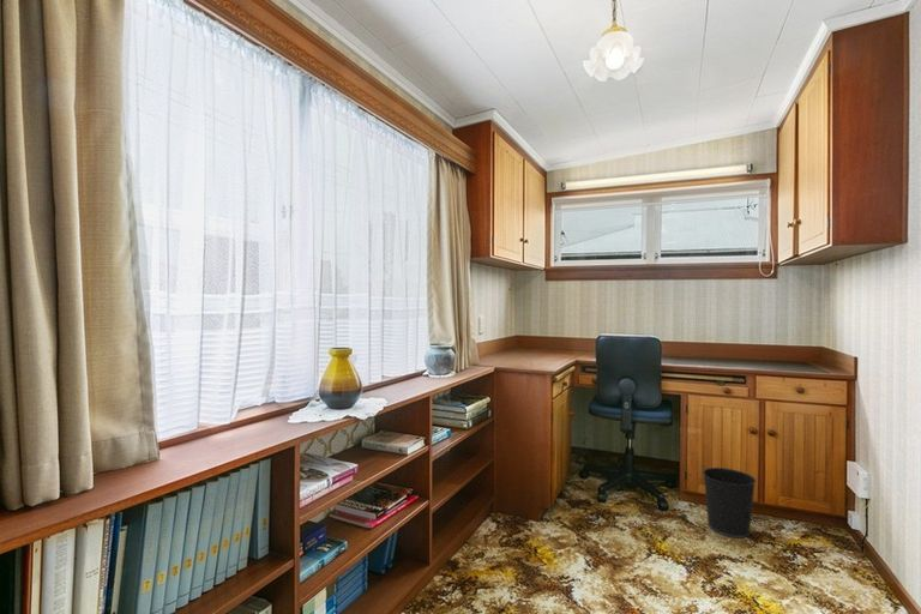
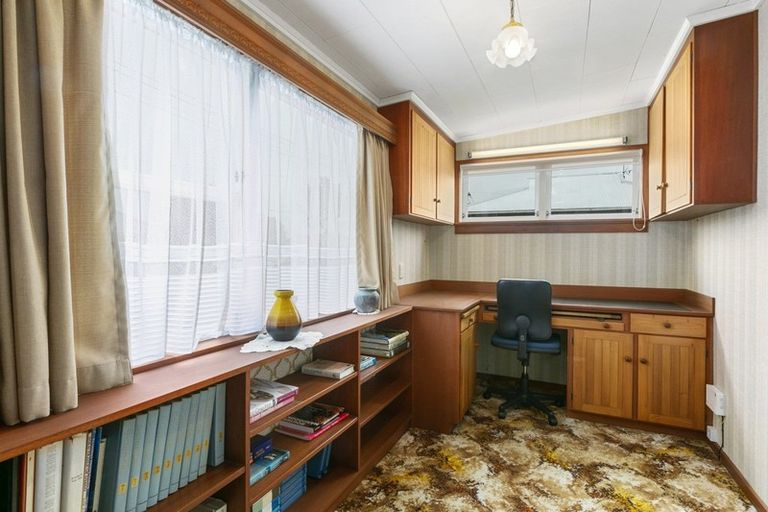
- wastebasket (728, 501)
